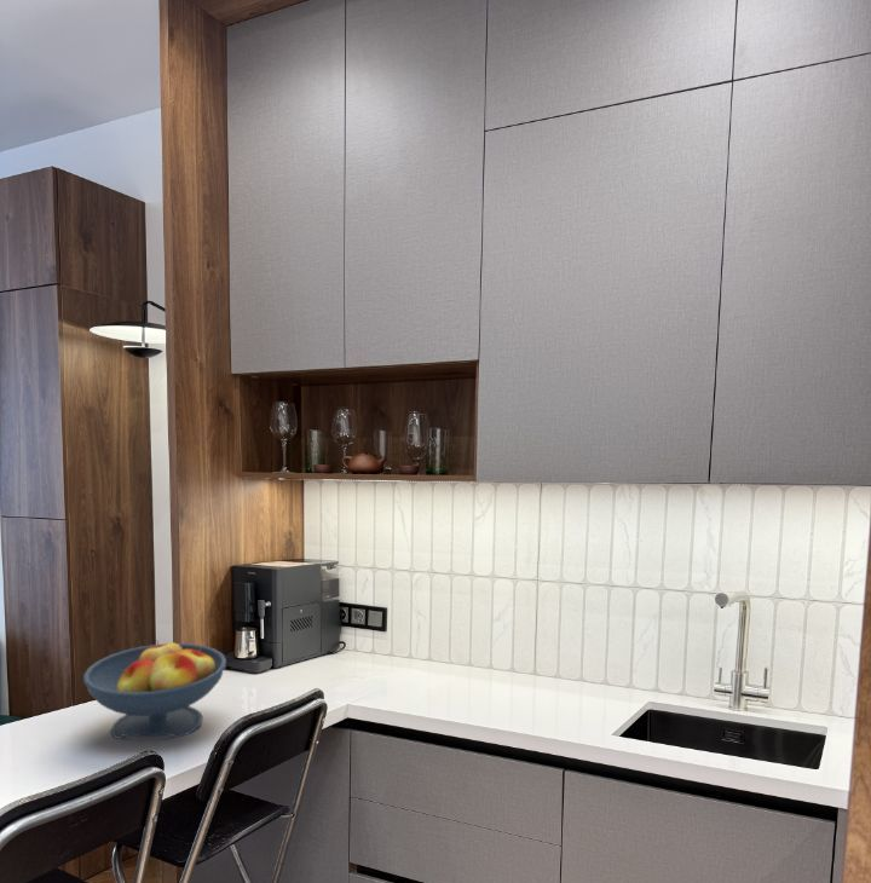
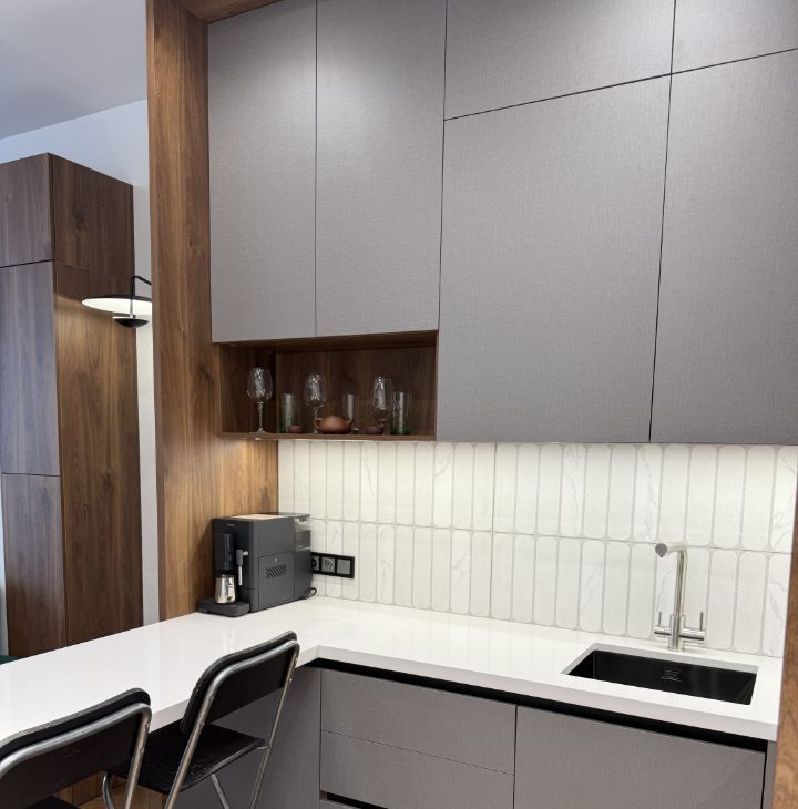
- fruit bowl (157, 685)
